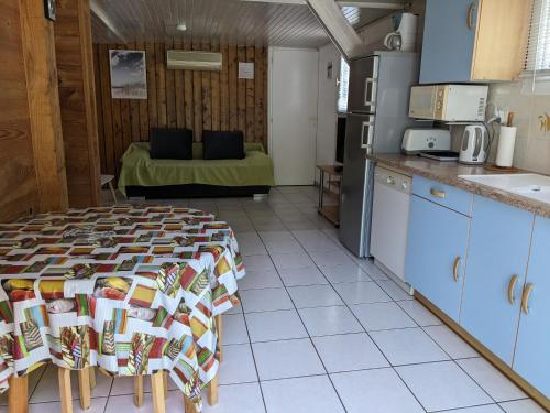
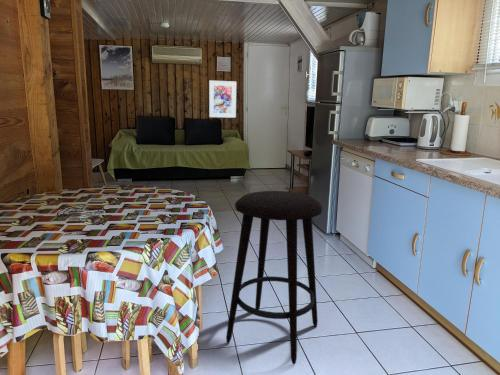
+ stool (274, 276)
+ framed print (222, 99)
